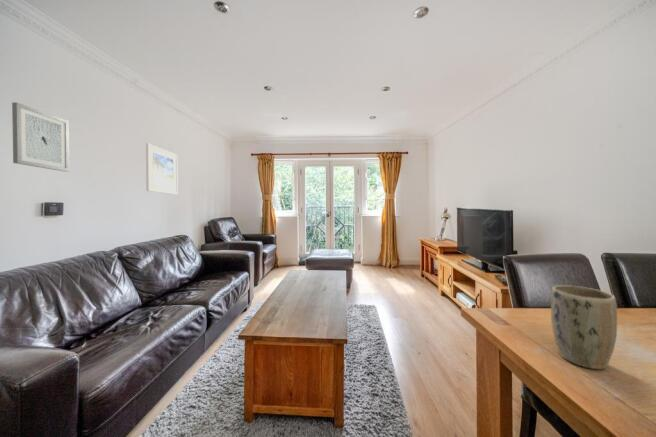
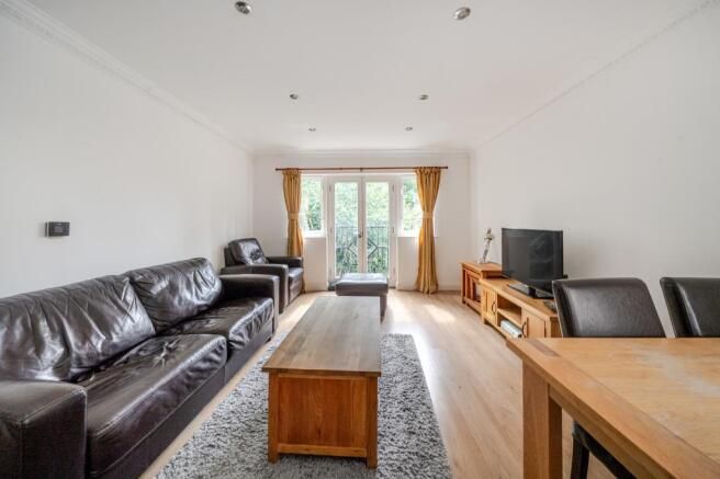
- wall art (43, 140)
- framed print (163, 171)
- plant pot (581, 325)
